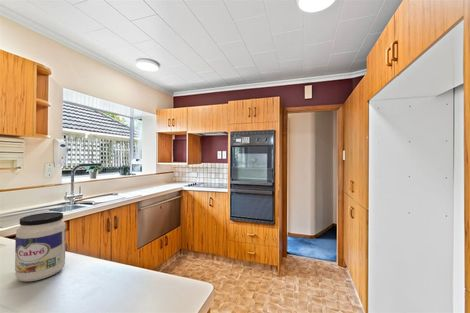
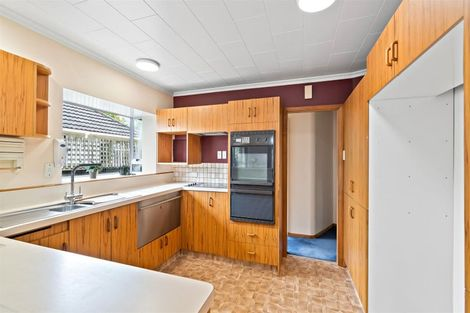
- jar (41, 244)
